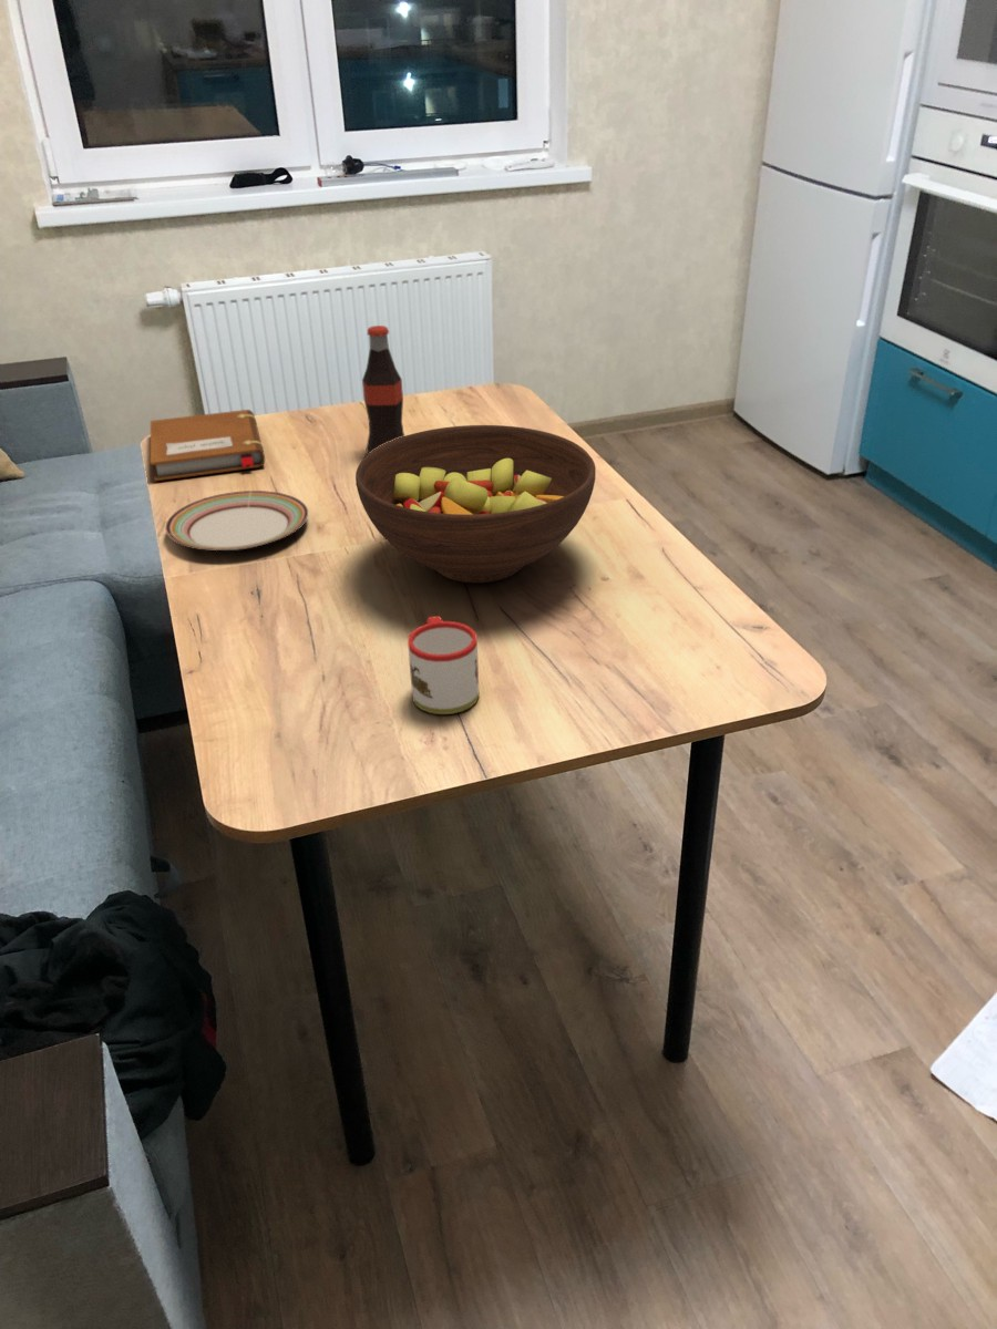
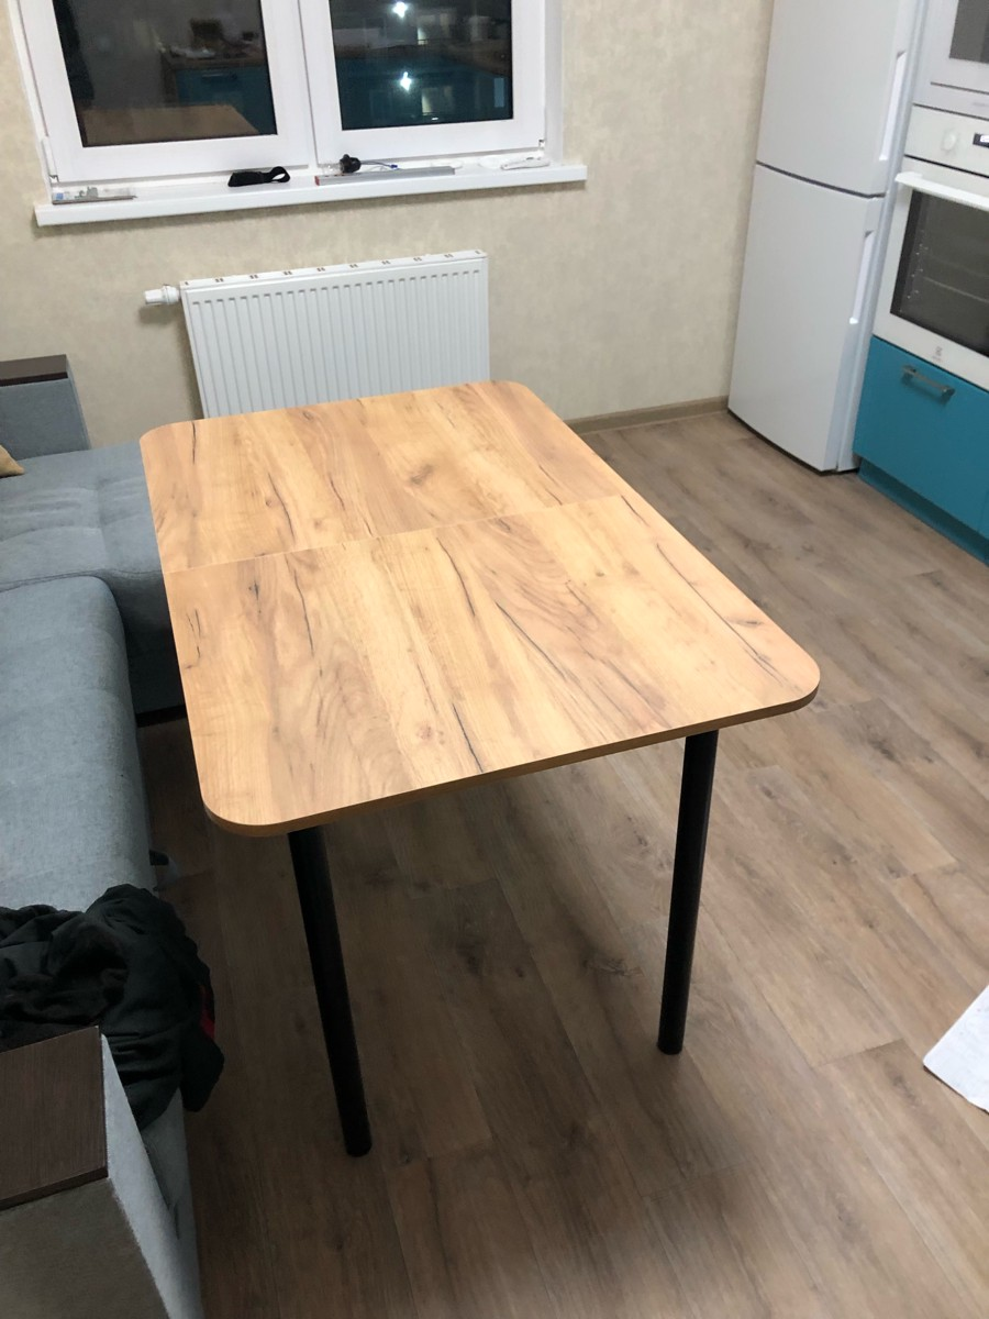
- fruit bowl (476, 516)
- plate (238, 524)
- mug (441, 659)
- bottle (382, 392)
- notebook (206, 443)
